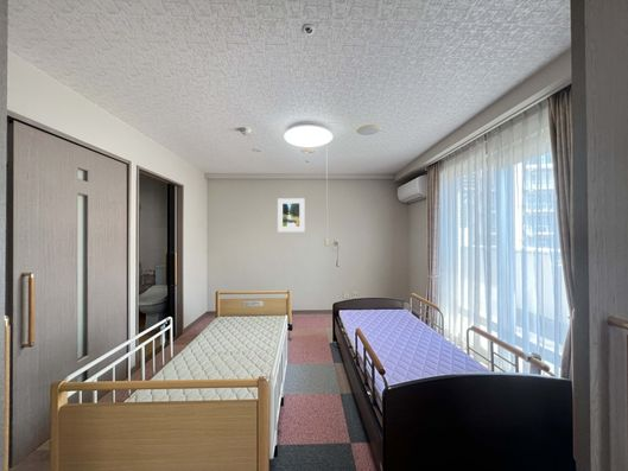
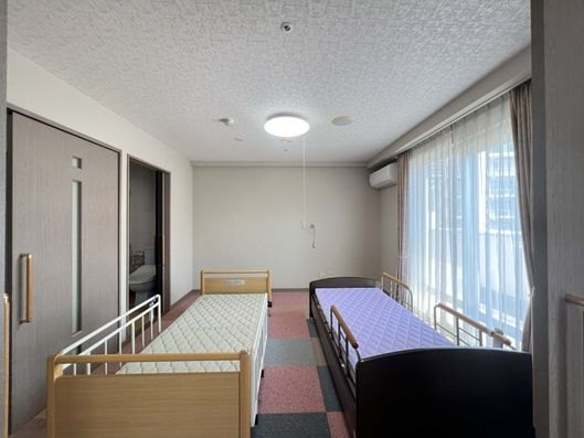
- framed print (291, 215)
